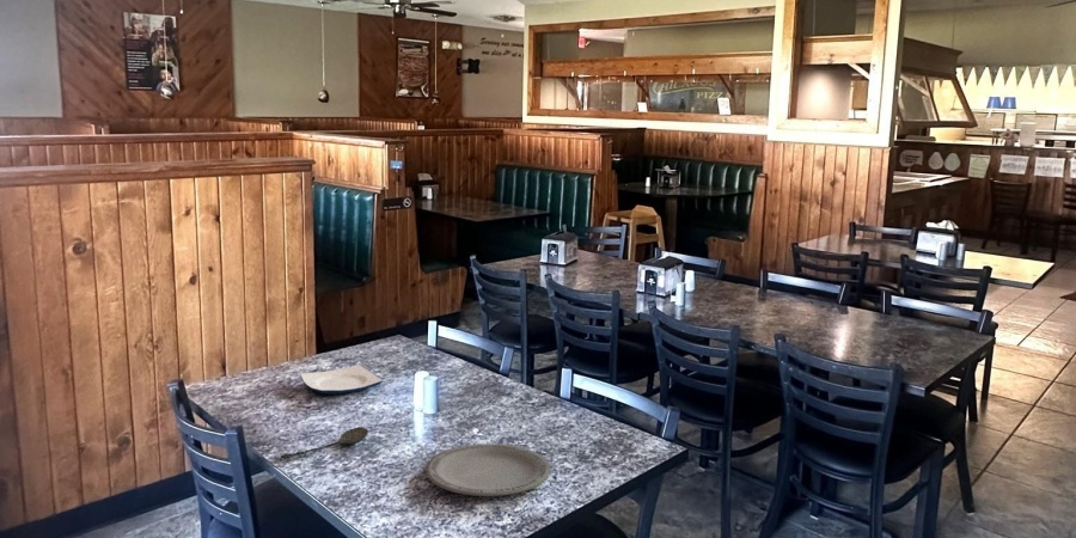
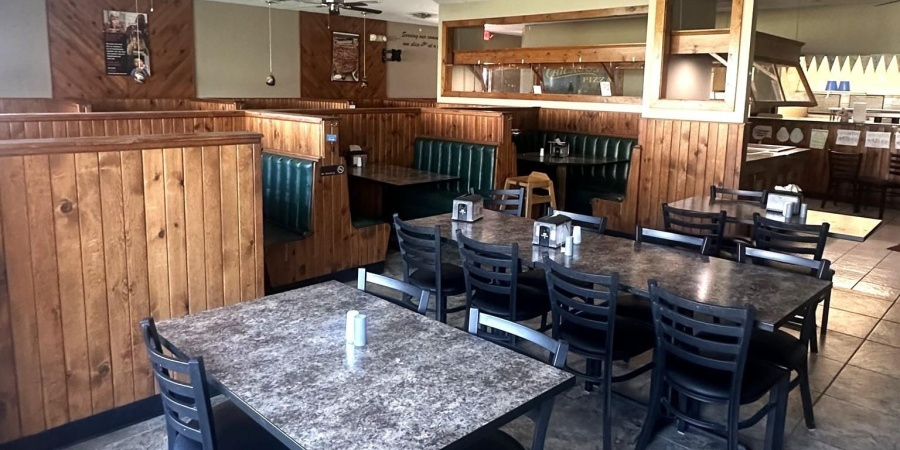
- plate (341, 381)
- spoon (324, 446)
- plate (488, 470)
